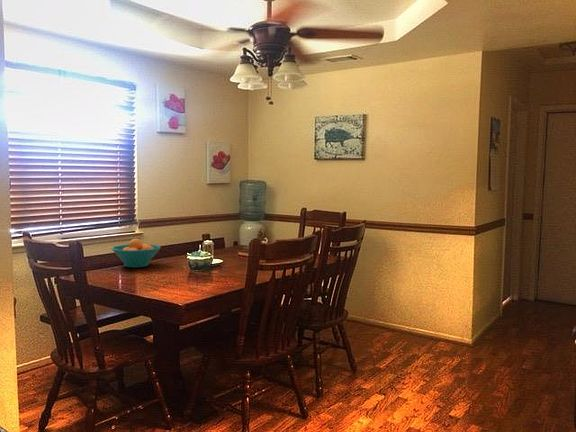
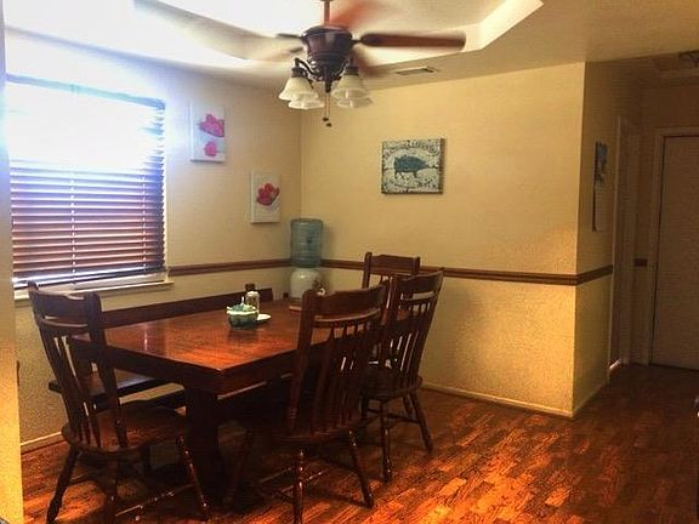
- fruit bowl (136, 252)
